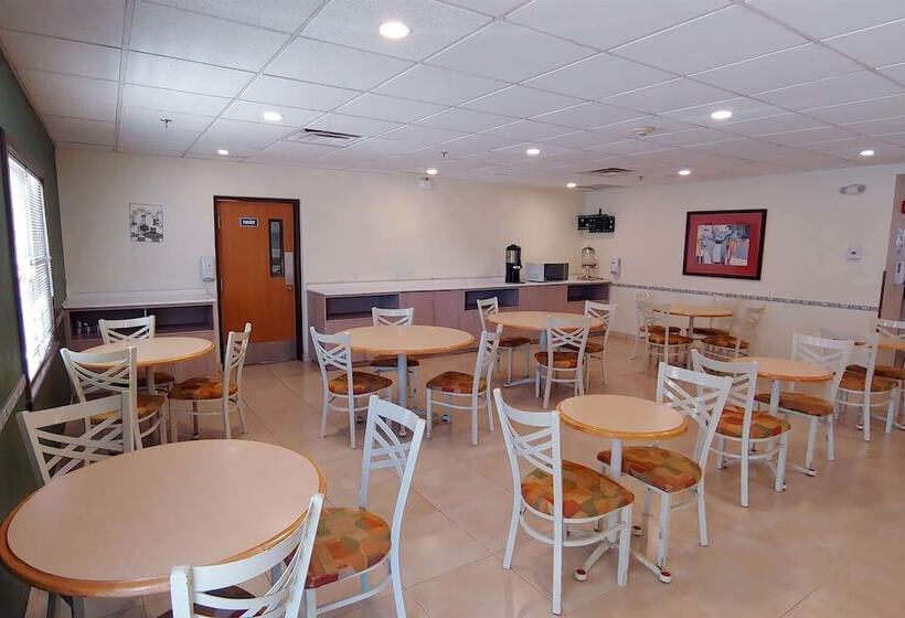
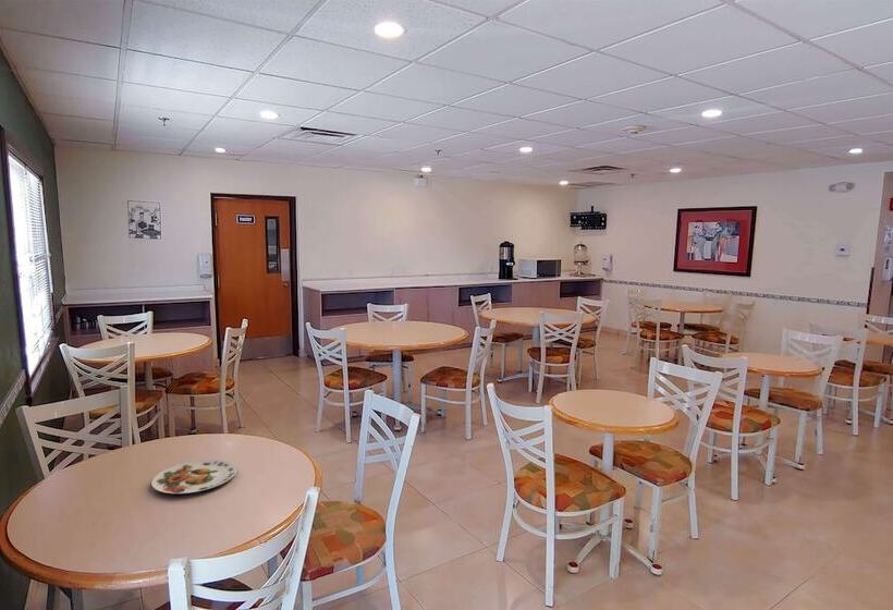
+ plate (195, 476)
